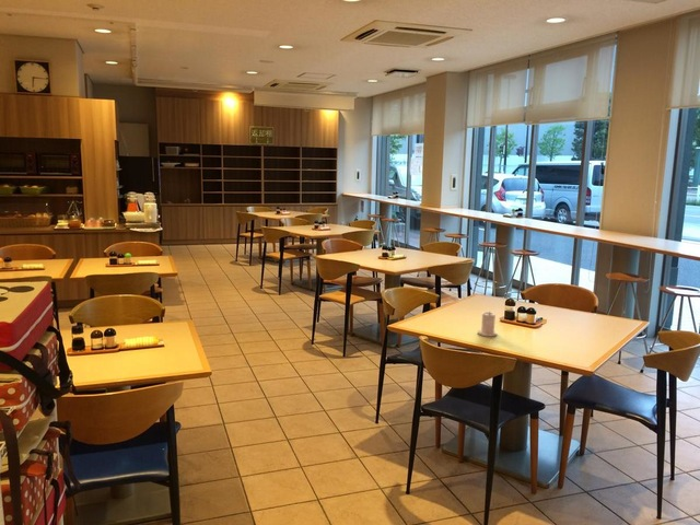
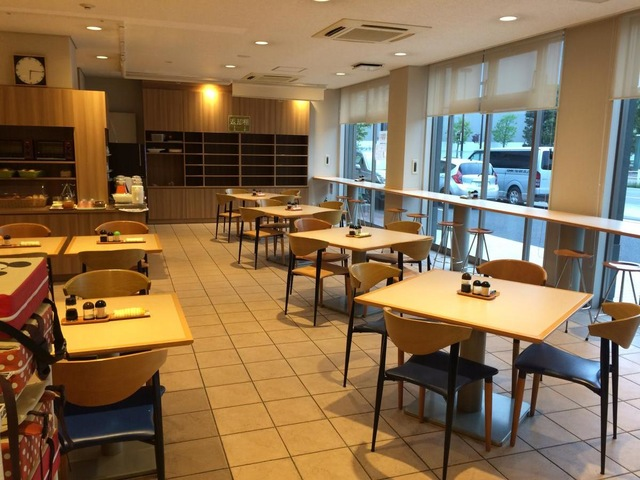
- candle (488, 322)
